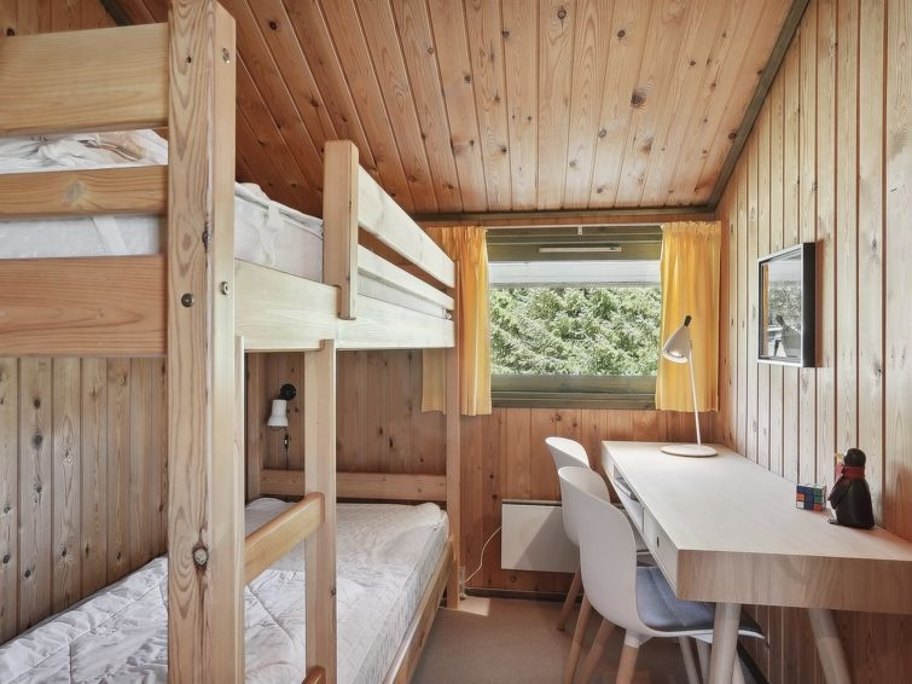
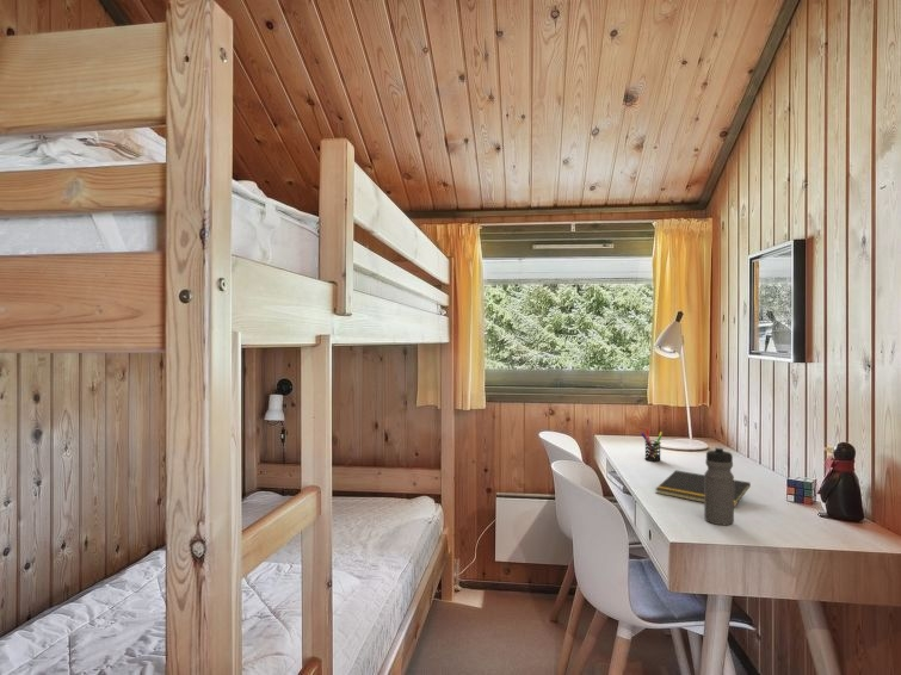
+ pen holder (653, 444)
+ notepad (702, 488)
+ water bottle (718, 483)
